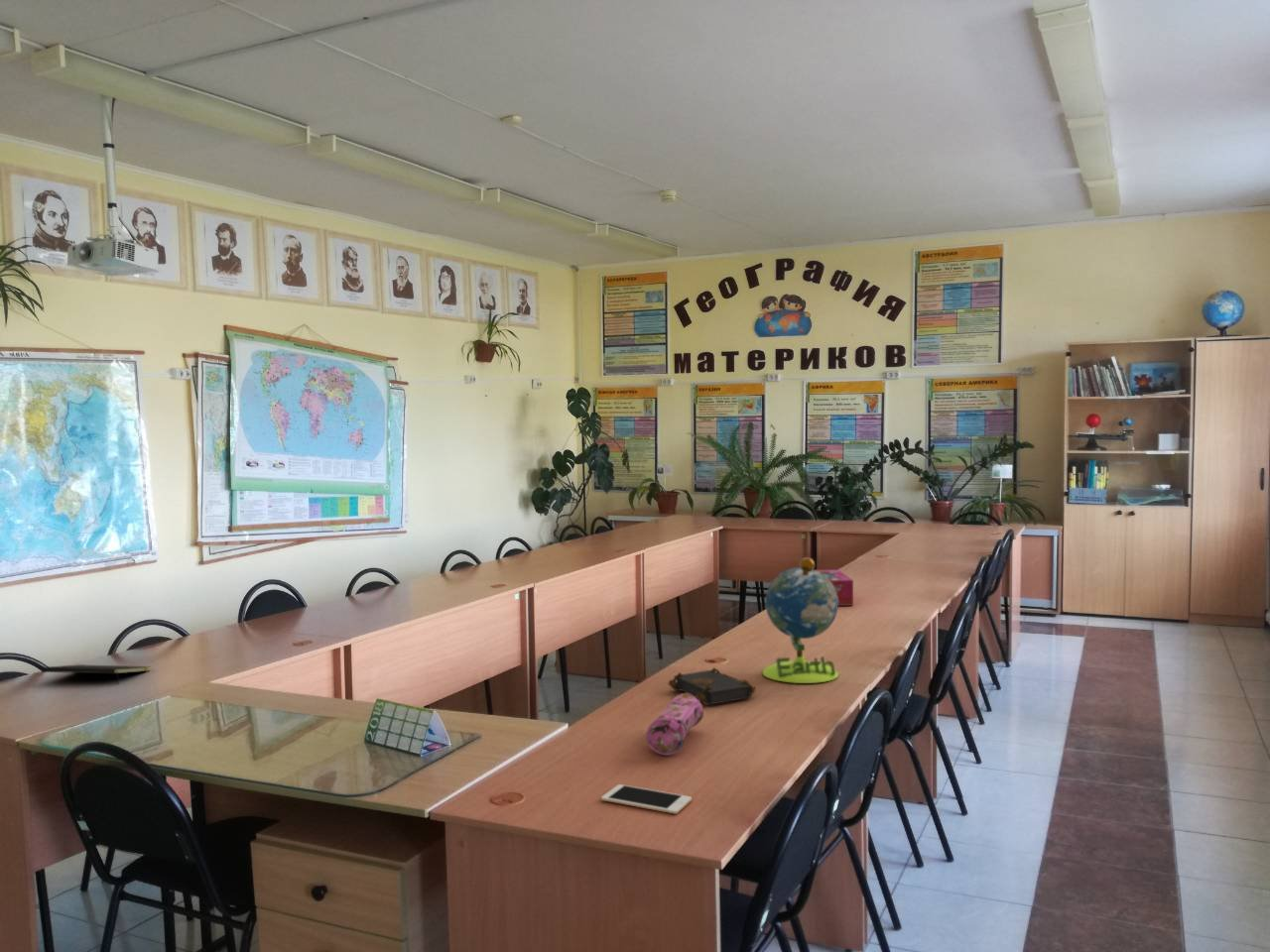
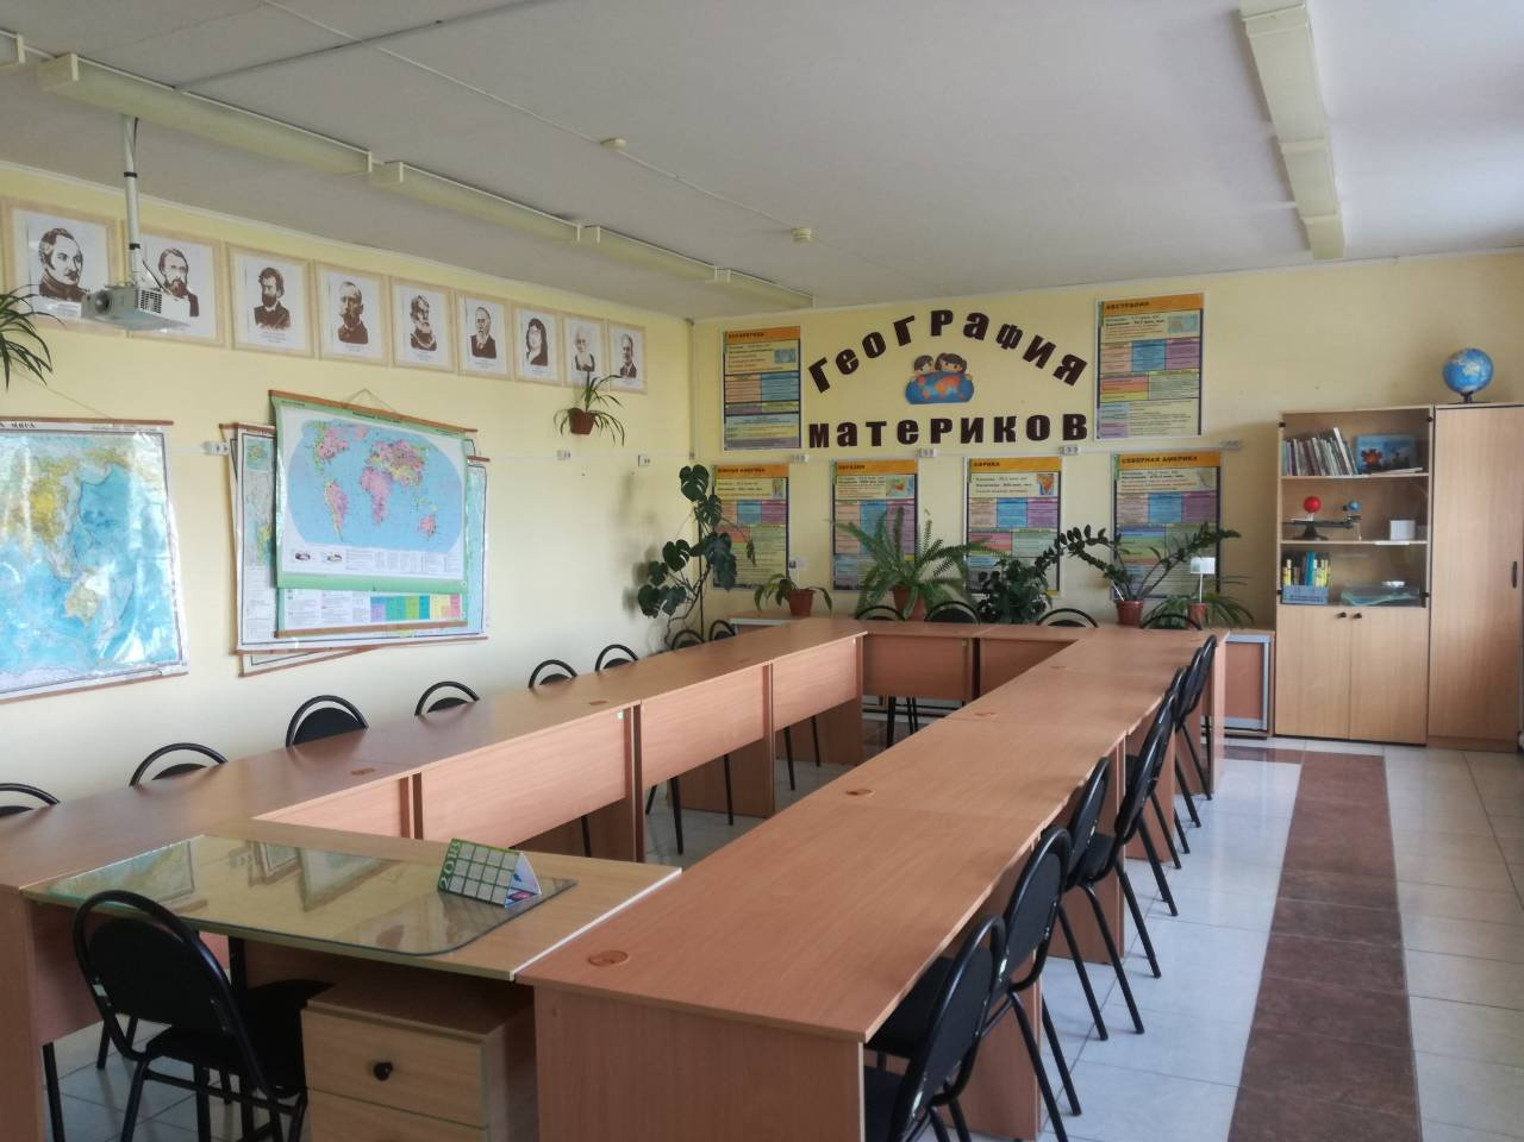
- notepad (97, 668)
- pencil case (676, 722)
- book (711, 684)
- tissue box (831, 583)
- cell phone (646, 798)
- globe (800, 614)
